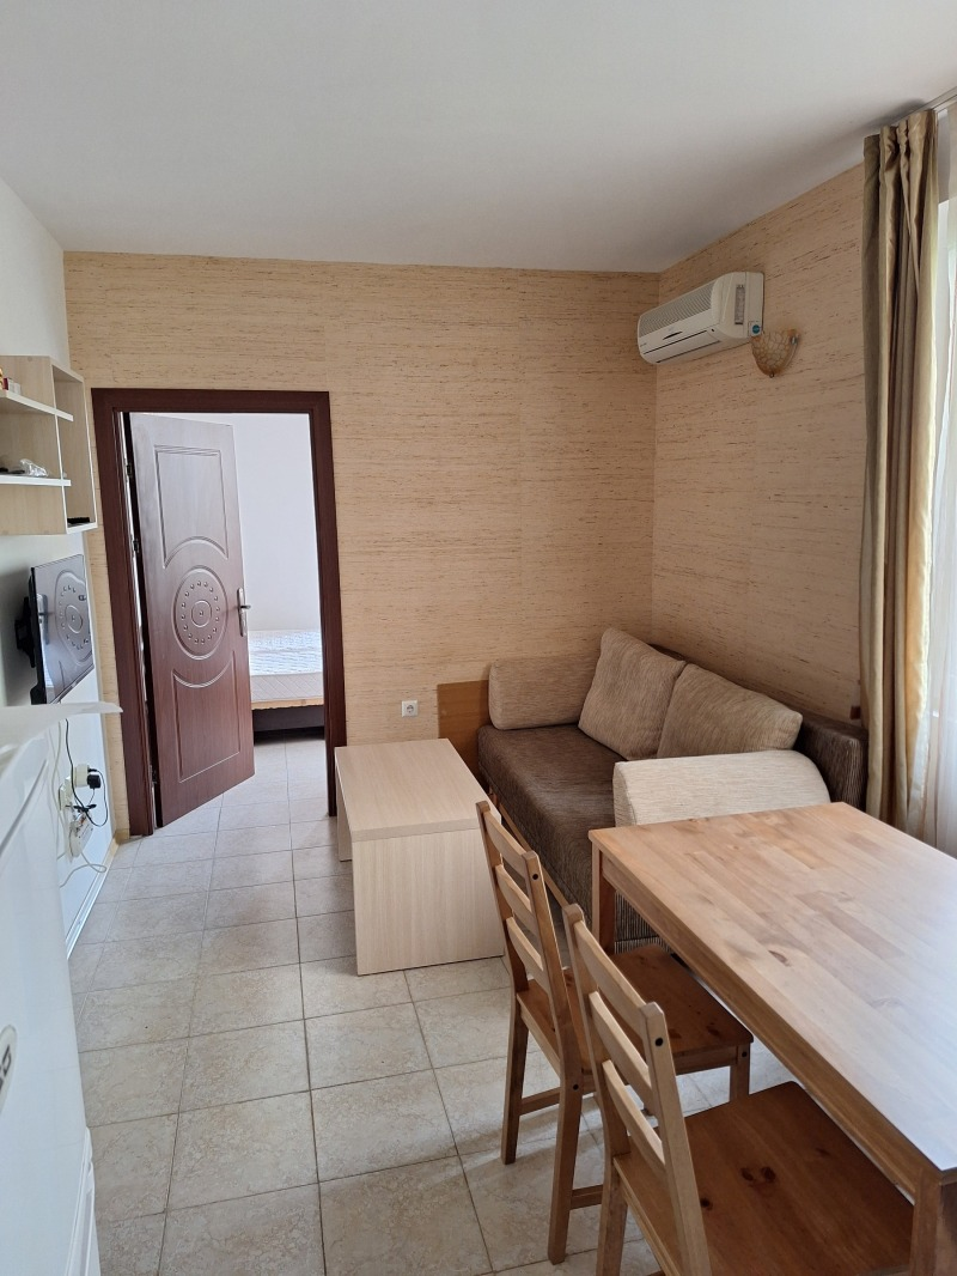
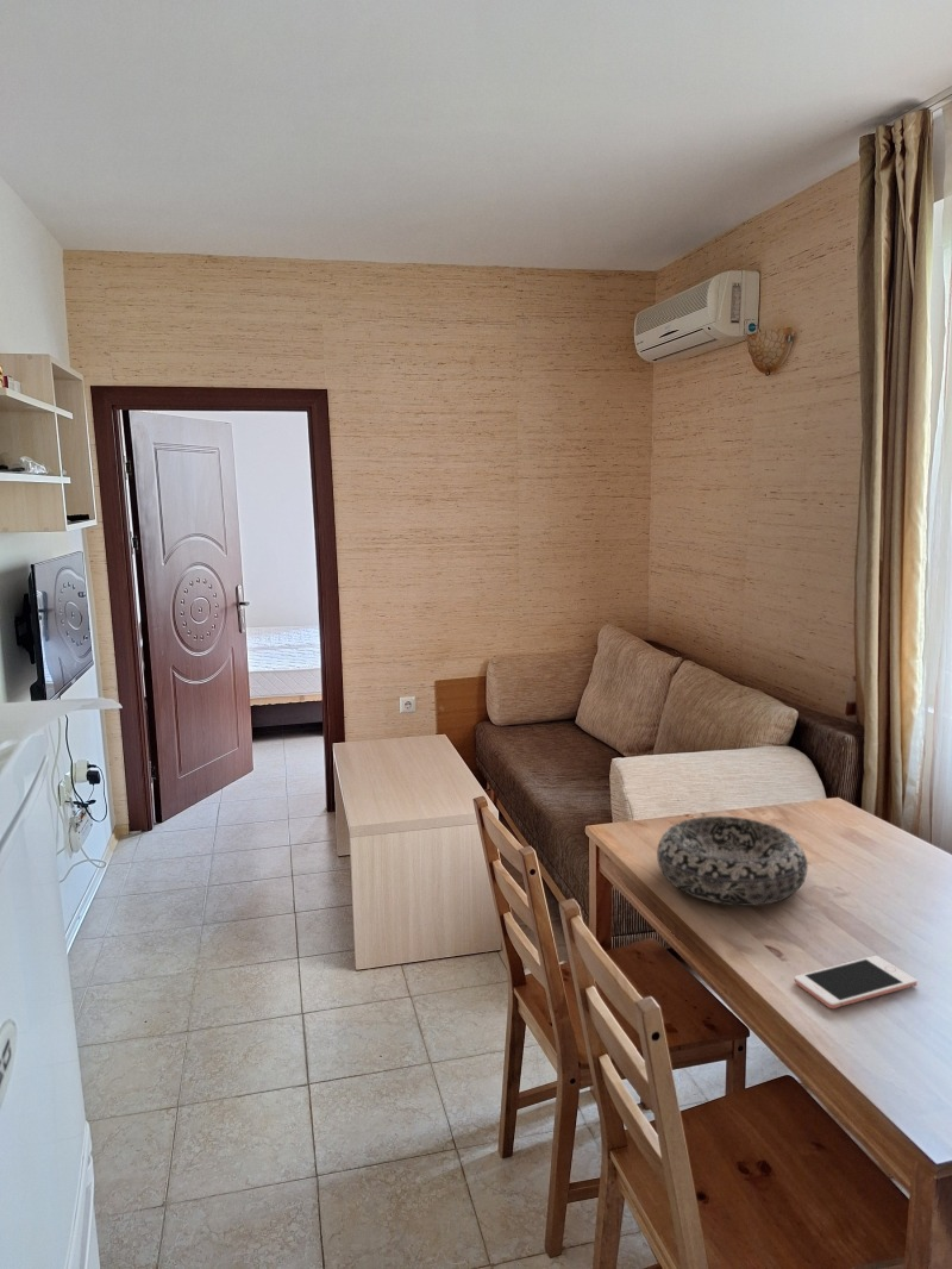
+ decorative bowl (729, 858)
+ cell phone (854, 981)
